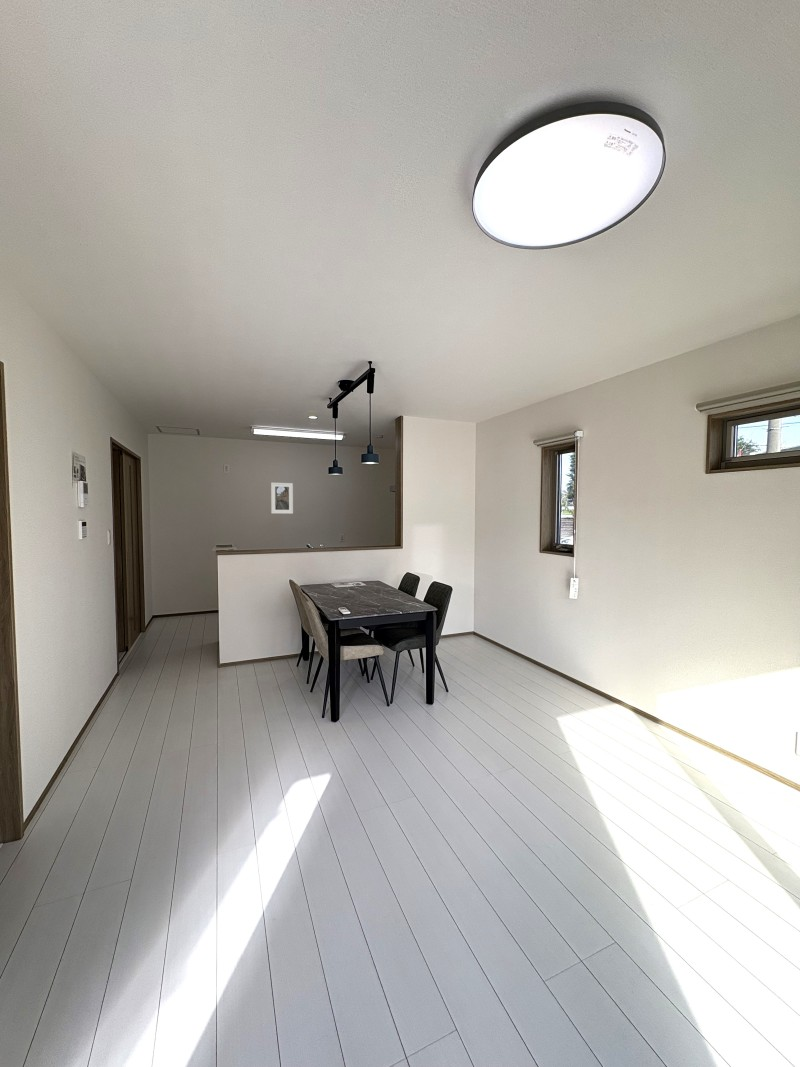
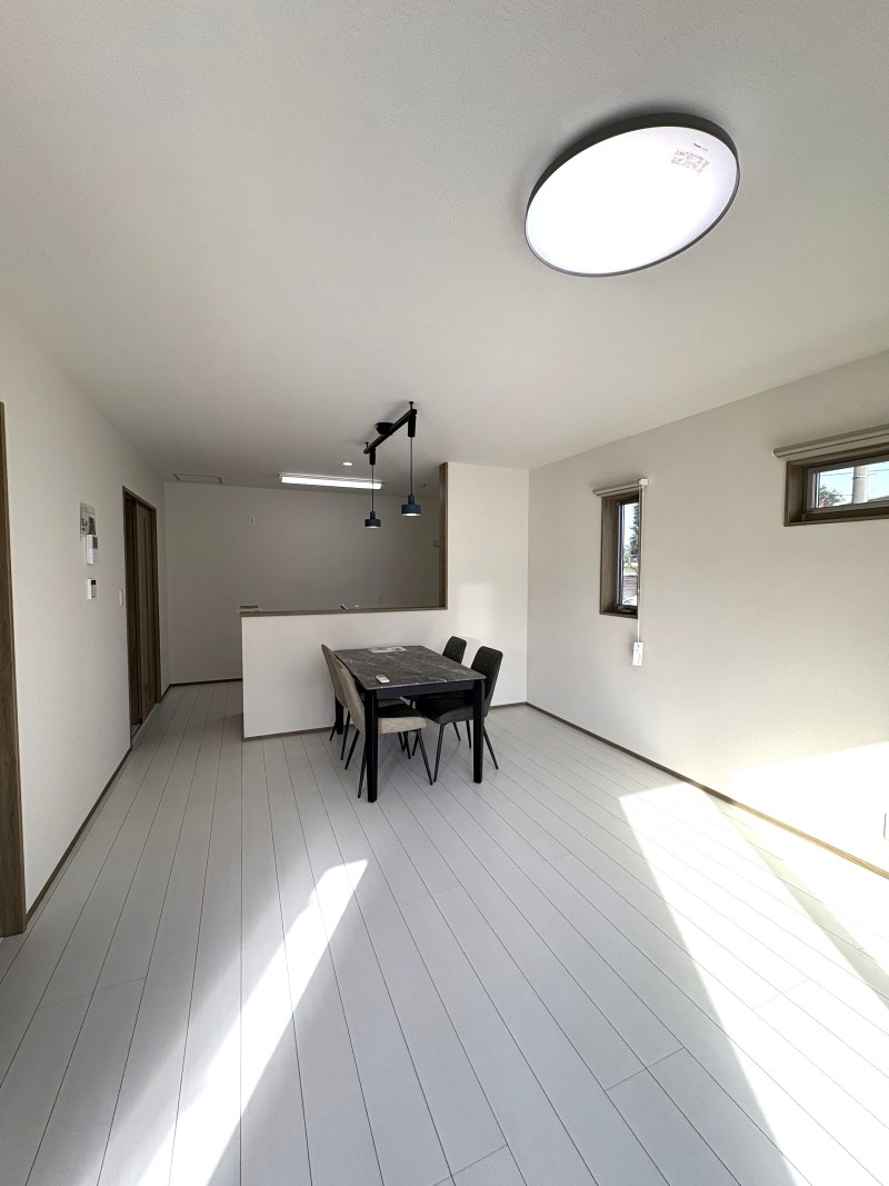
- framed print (282, 498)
